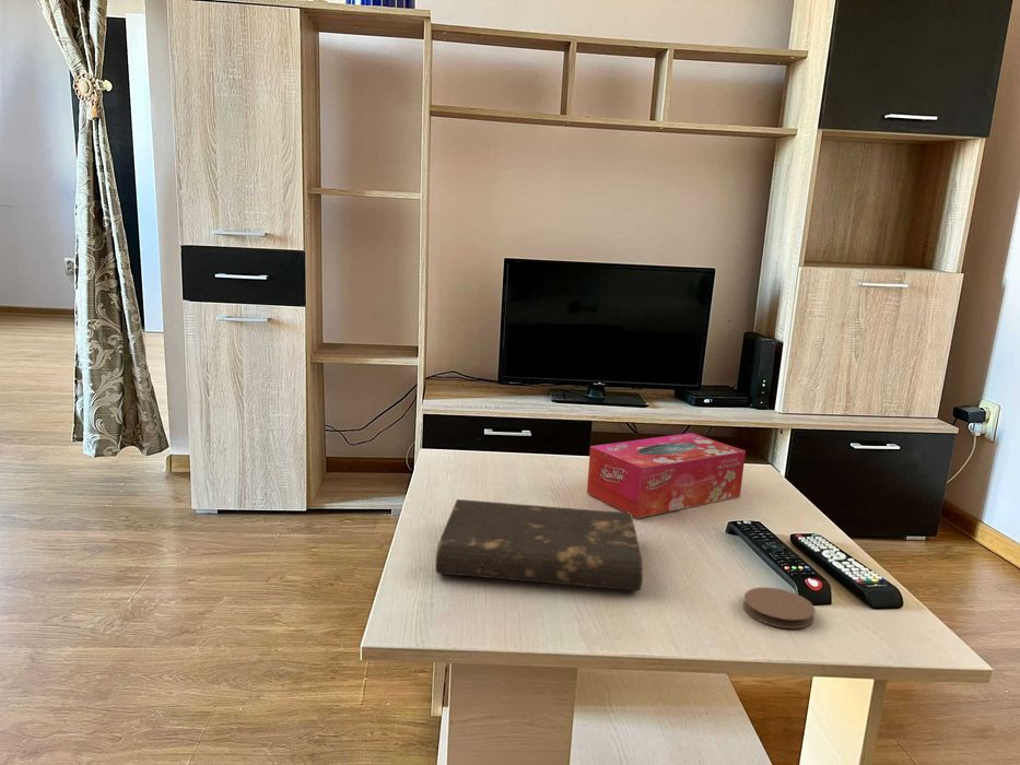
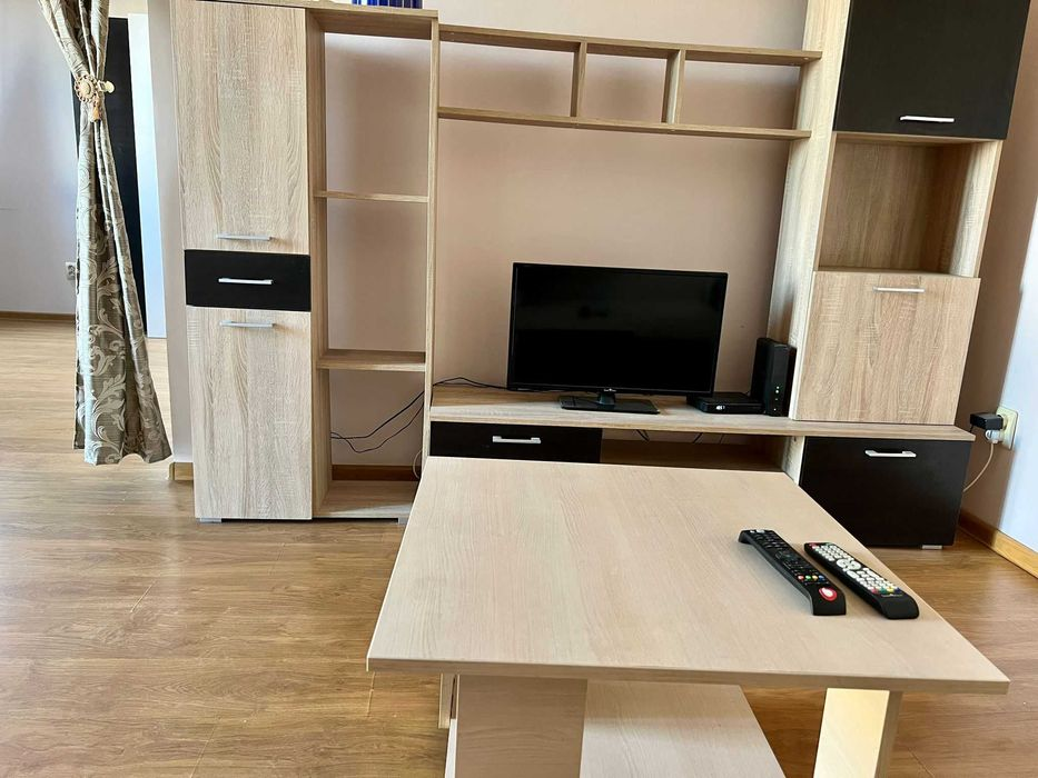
- tissue box (666, 471)
- book (540, 543)
- coaster (778, 607)
